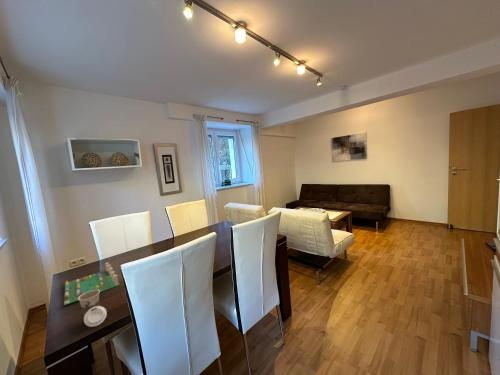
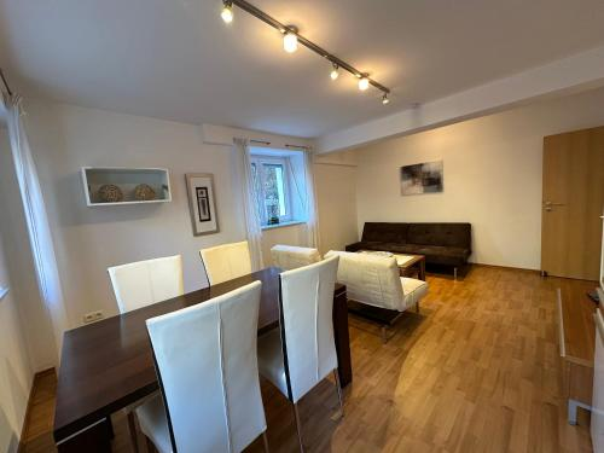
- cup (92, 307)
- board game (90, 279)
